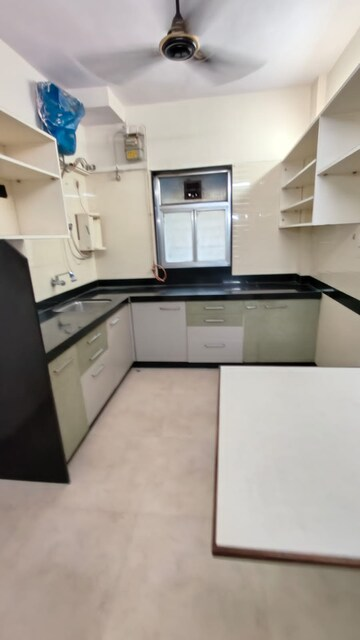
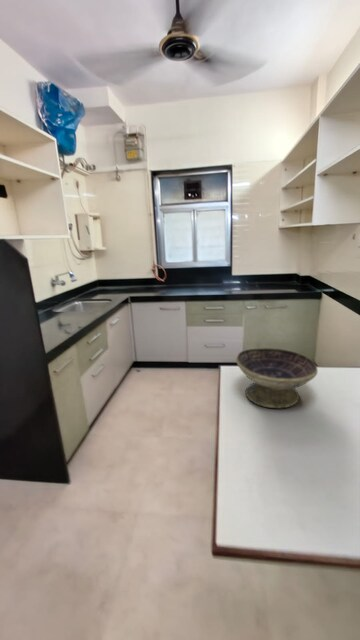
+ decorative bowl (274, 376)
